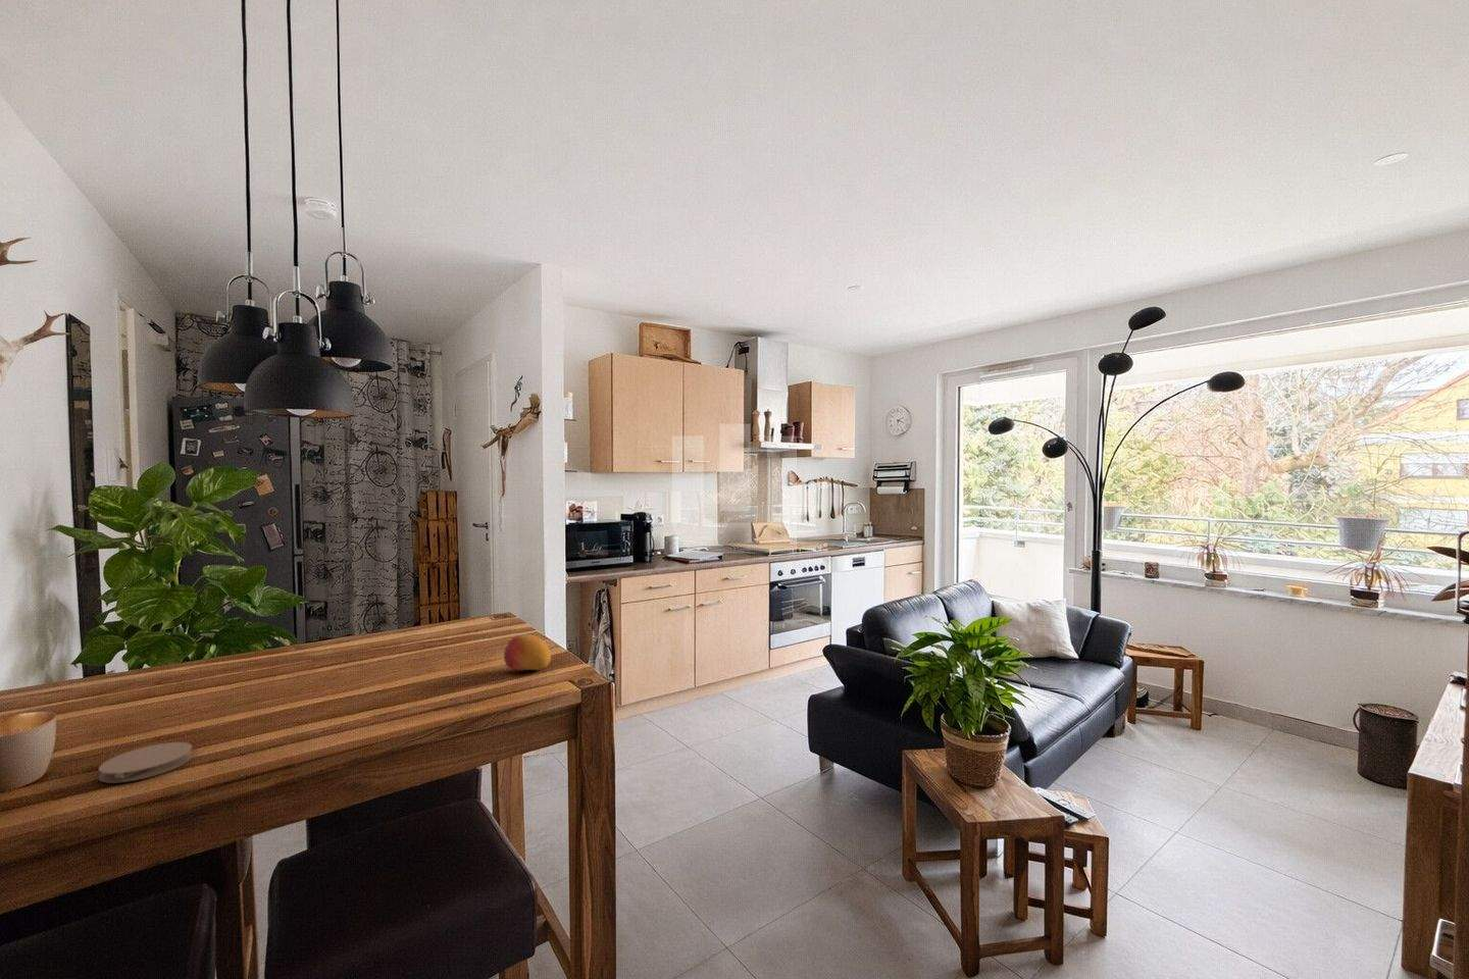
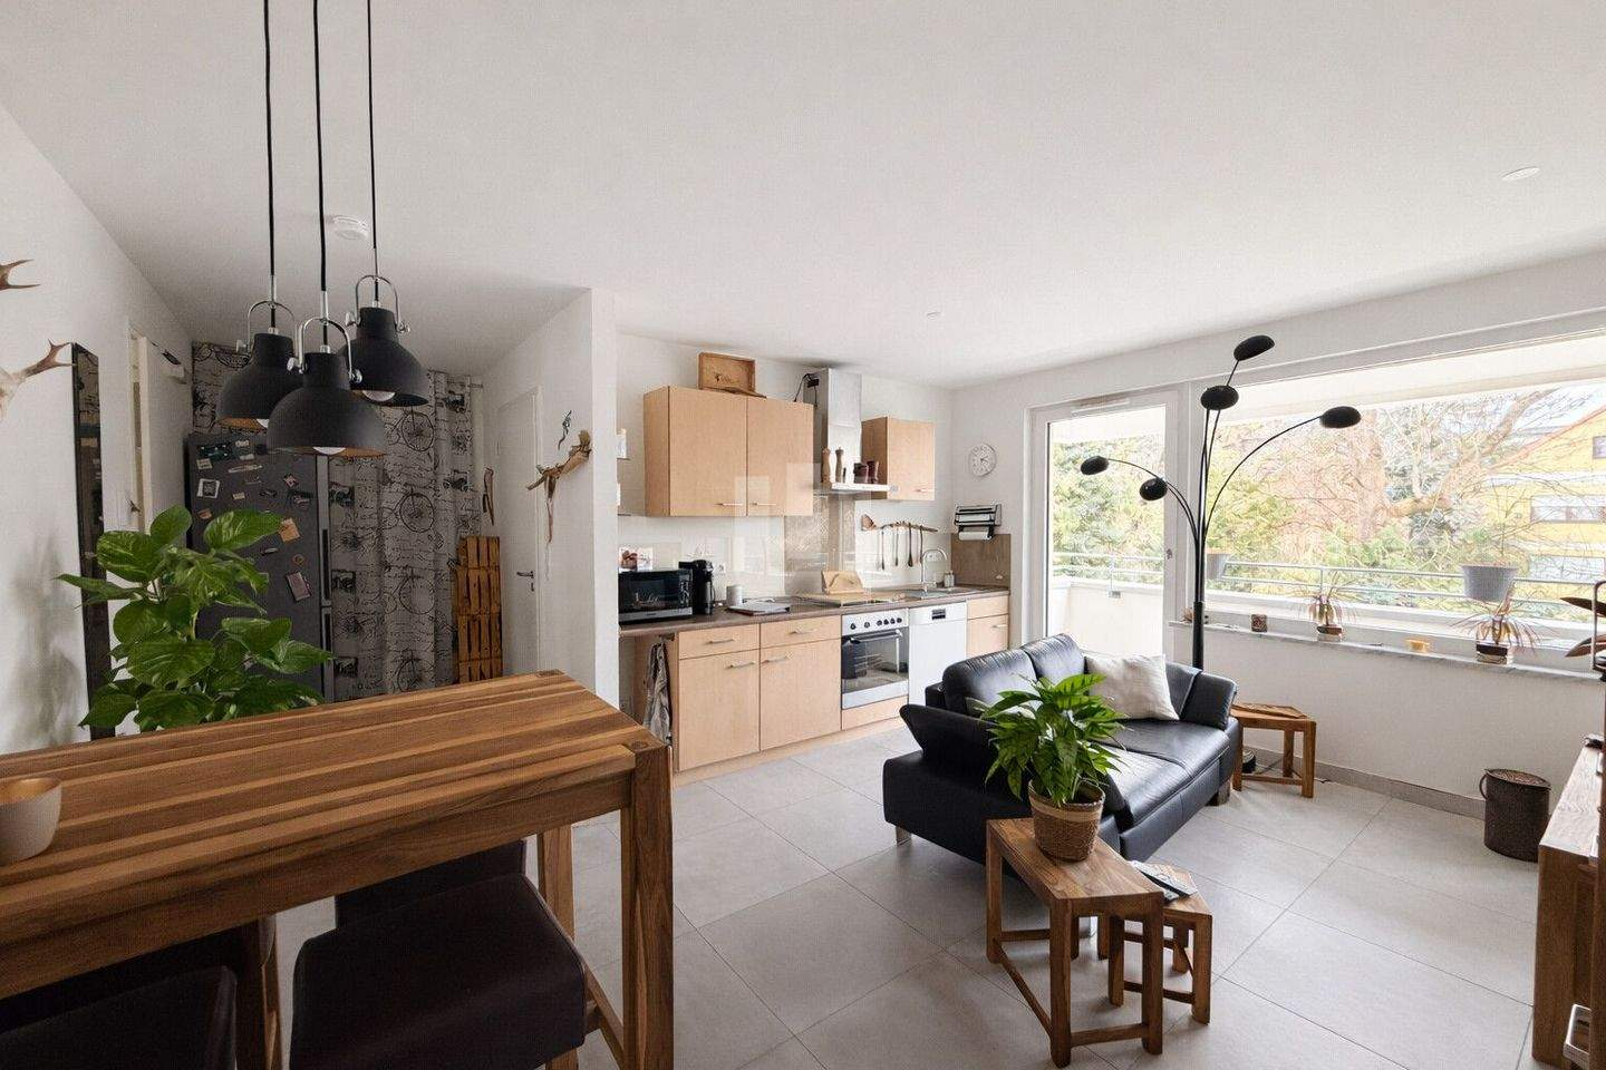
- fruit (528, 651)
- coaster (146, 760)
